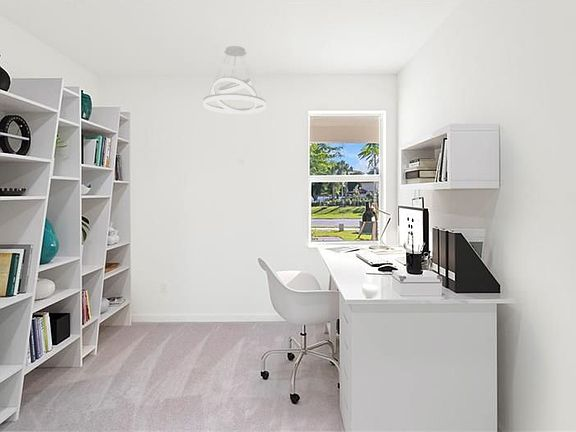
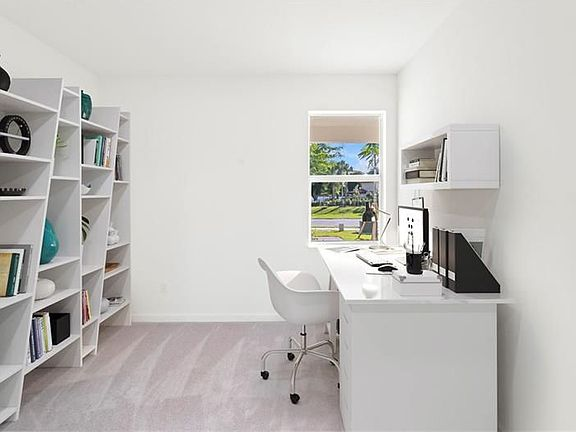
- pendant light (235, 79)
